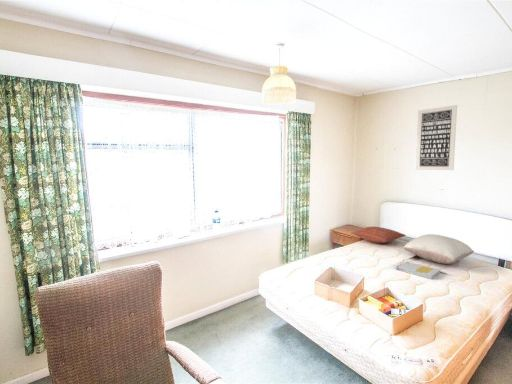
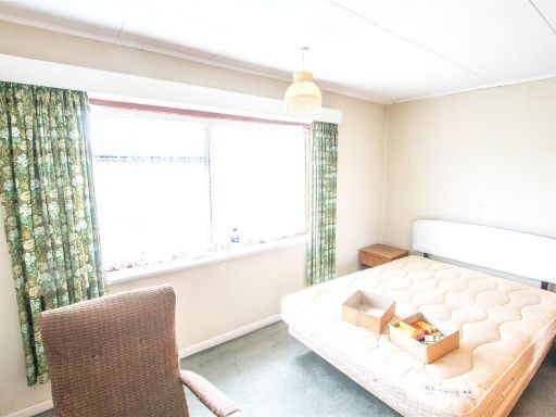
- pillow (377, 234)
- pillow (438, 248)
- wall art (435, 139)
- book (418, 269)
